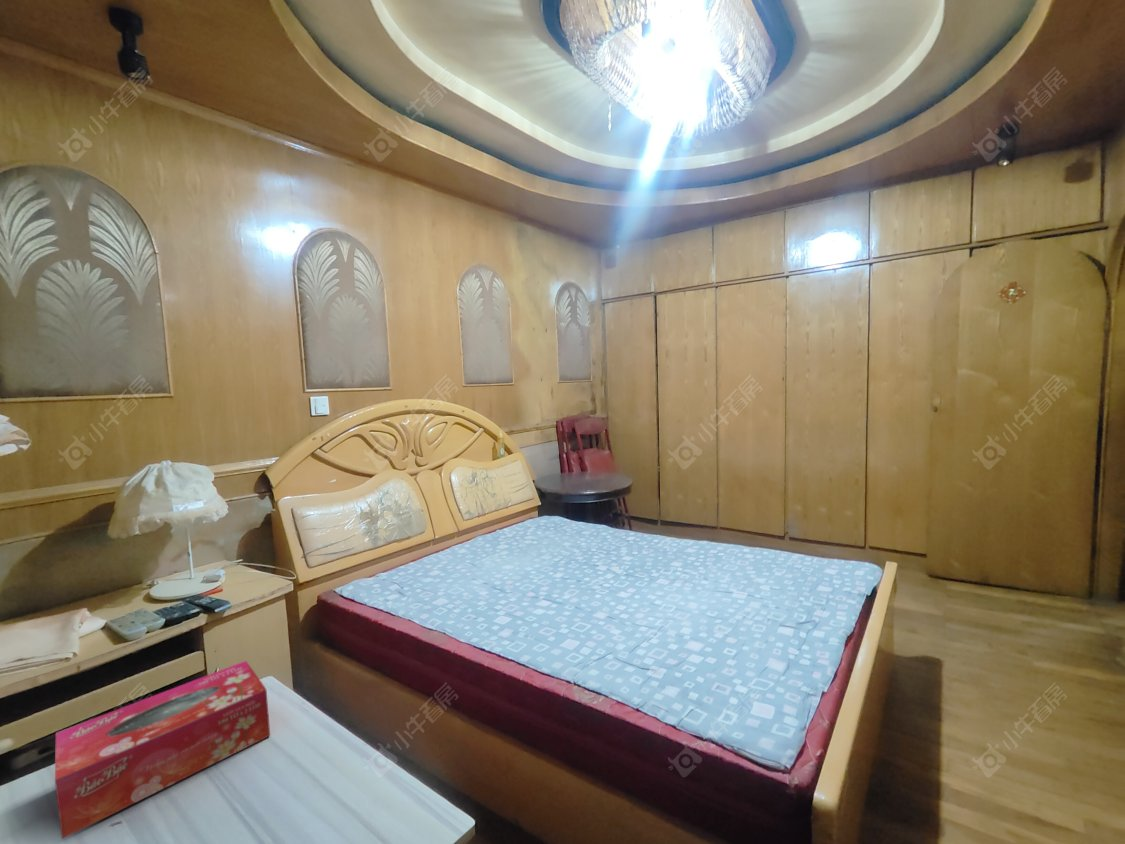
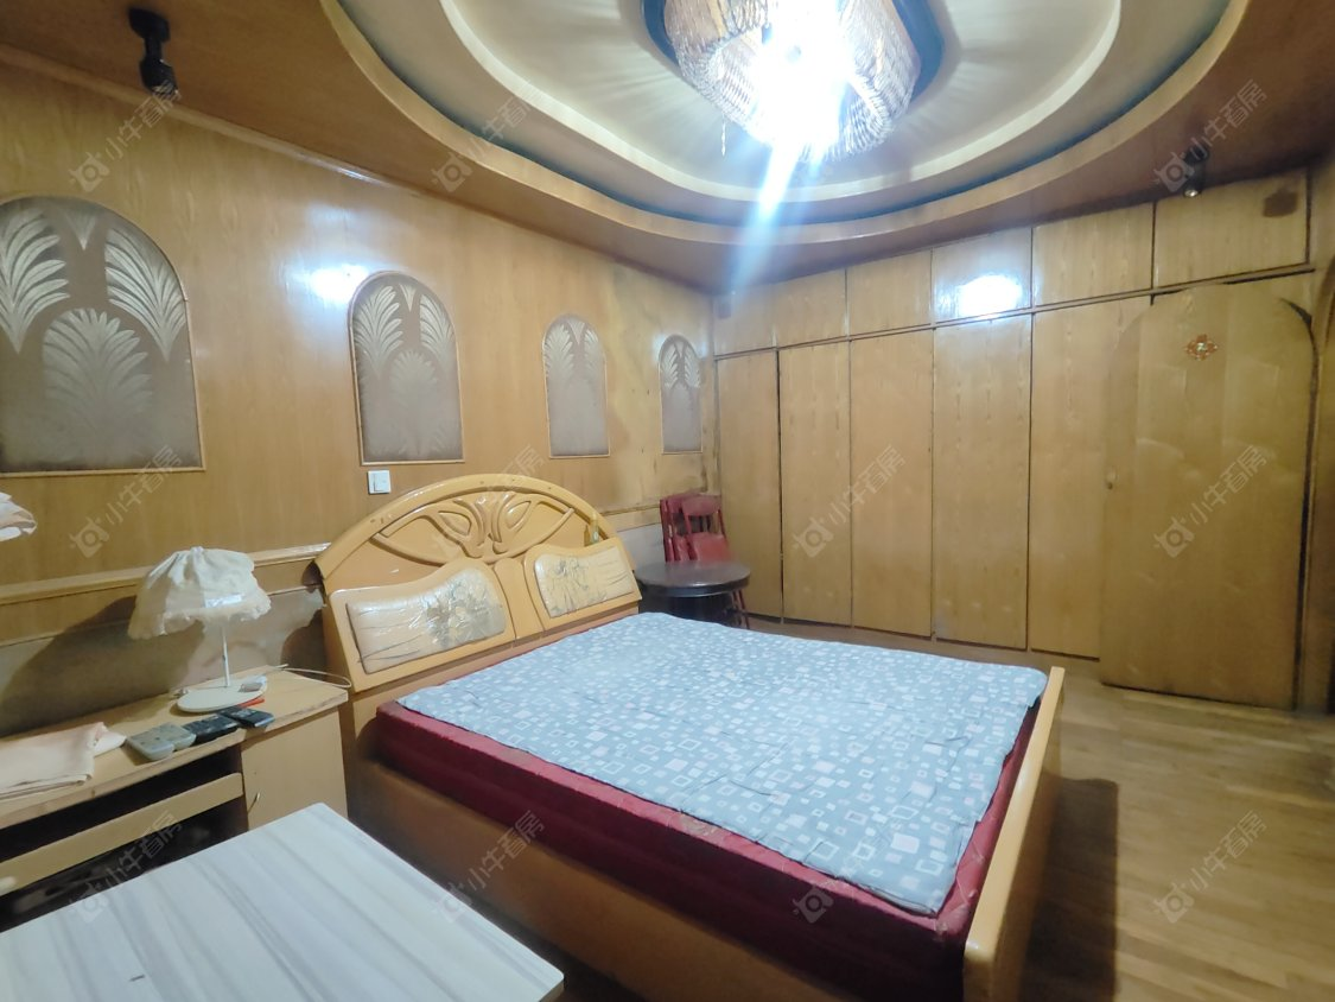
- tissue box (169, 734)
